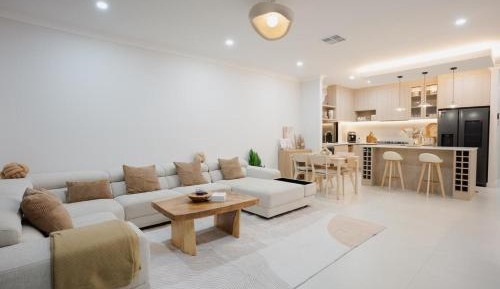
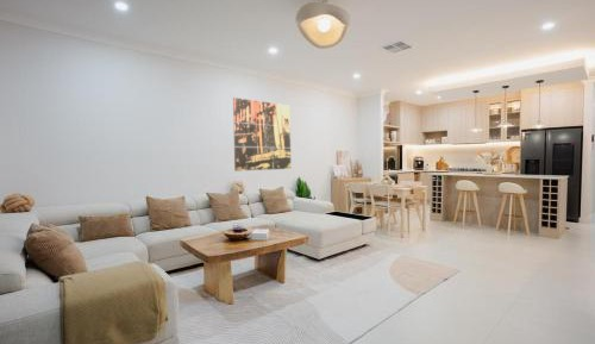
+ wall art (264, 136)
